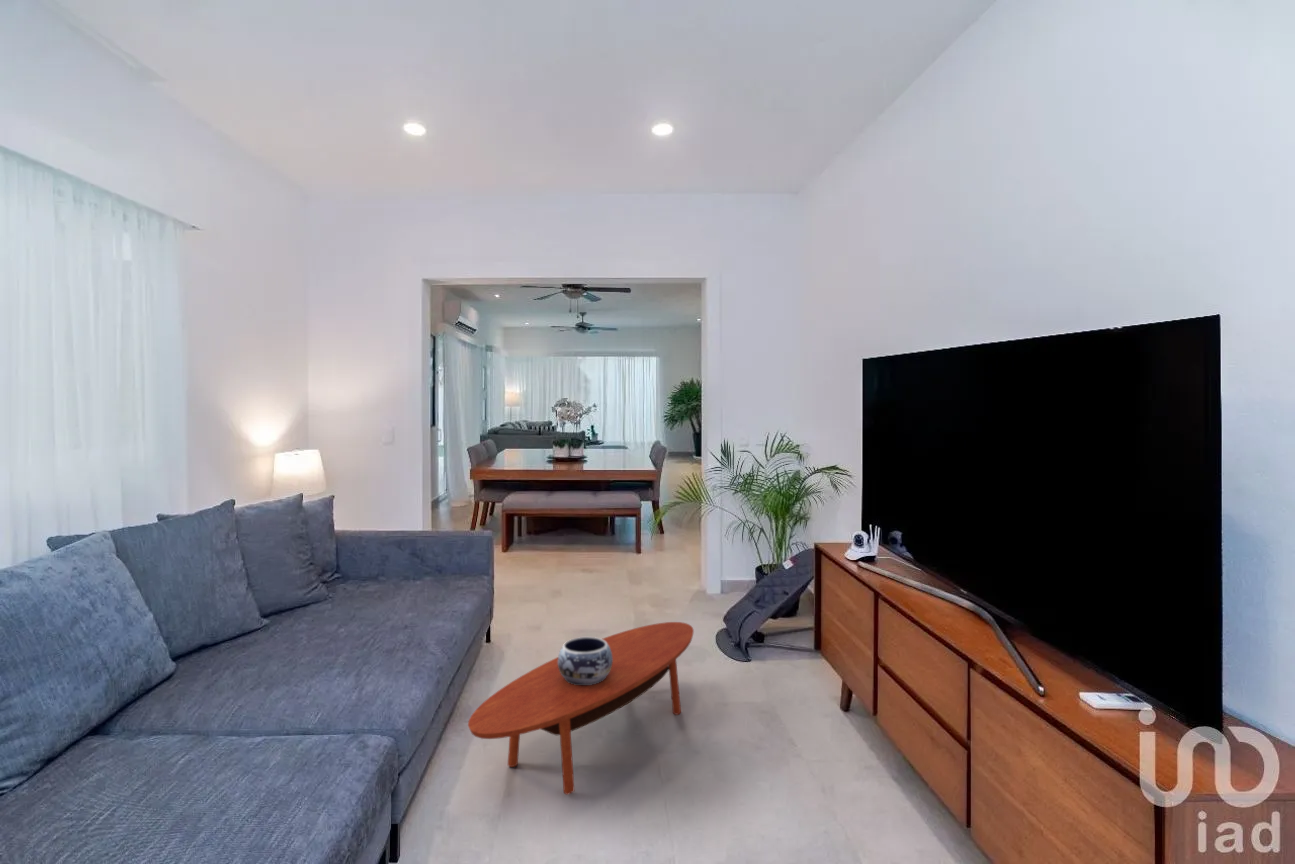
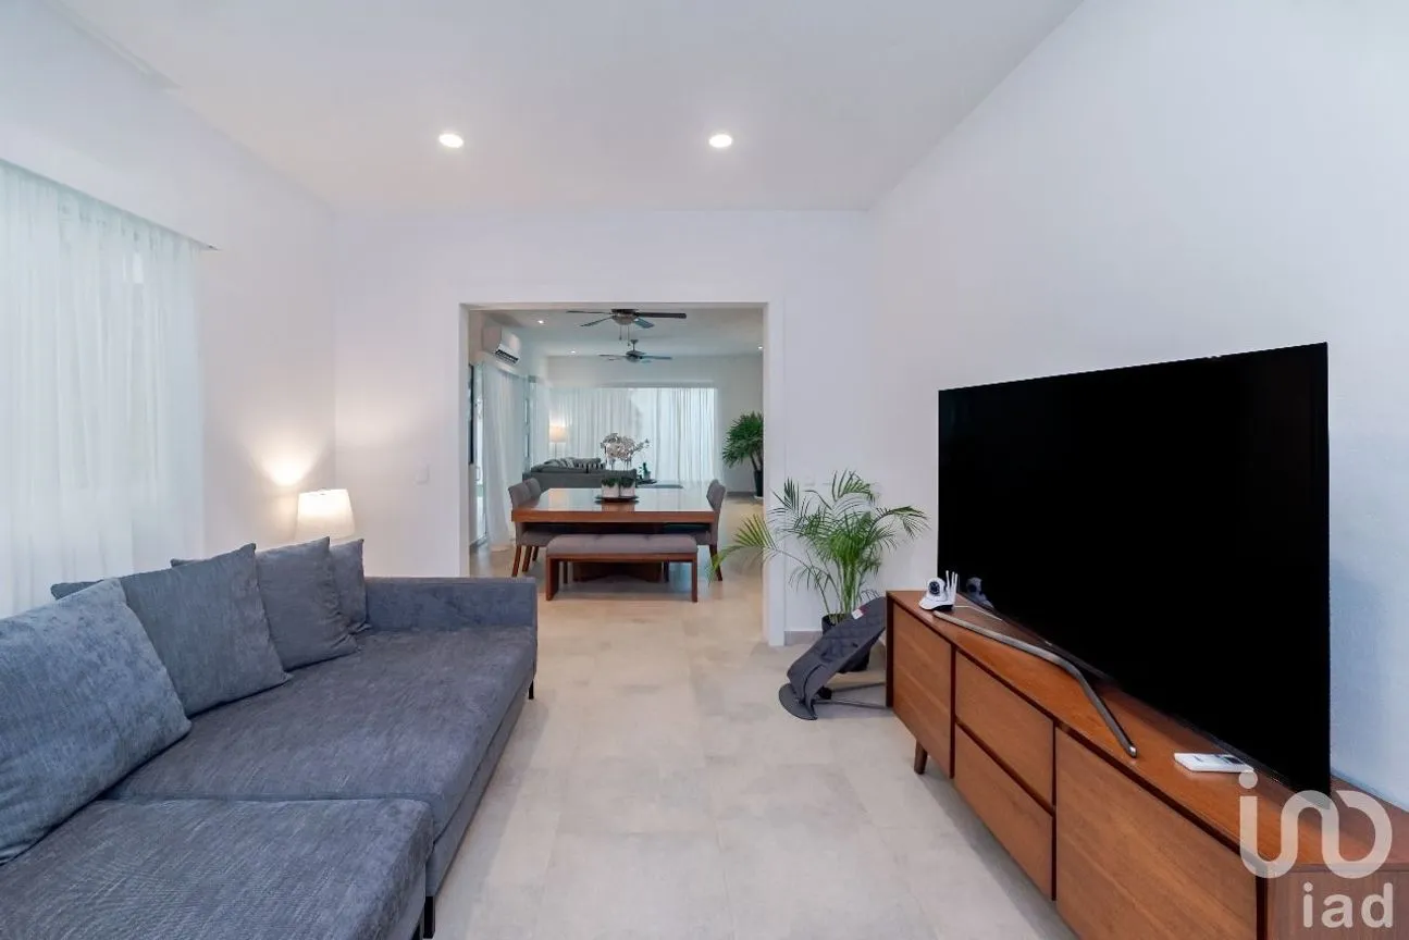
- coffee table (601, 701)
- decorative bowl (585, 660)
